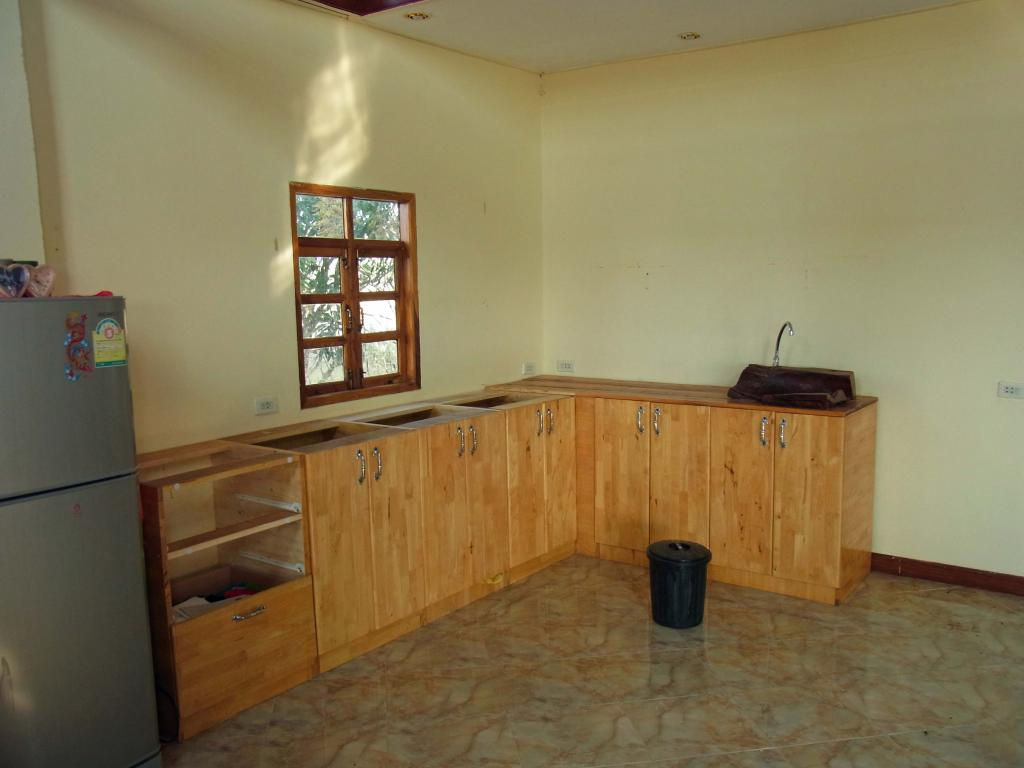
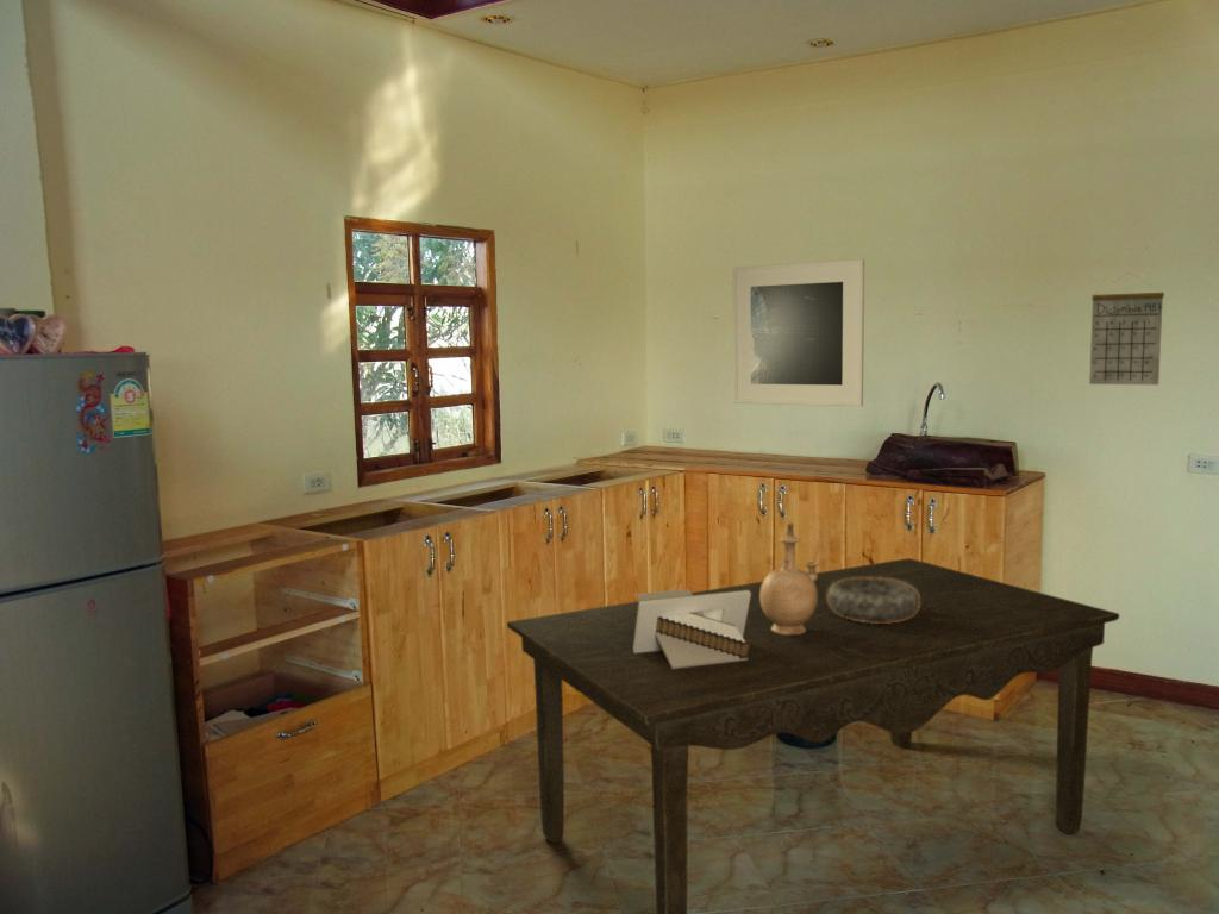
+ dining table (809, 727)
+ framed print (795, 334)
+ architectural model (690, 620)
+ calendar (1125, 328)
+ vase (789, 576)
+ decorative bowl (873, 599)
